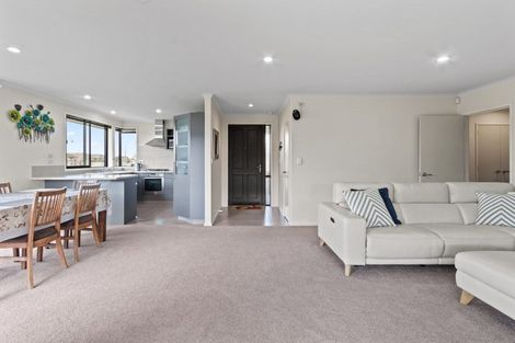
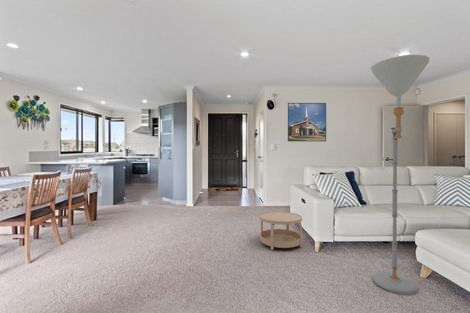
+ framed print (306, 122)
+ floor lamp (396, 177)
+ side table (280, 229)
